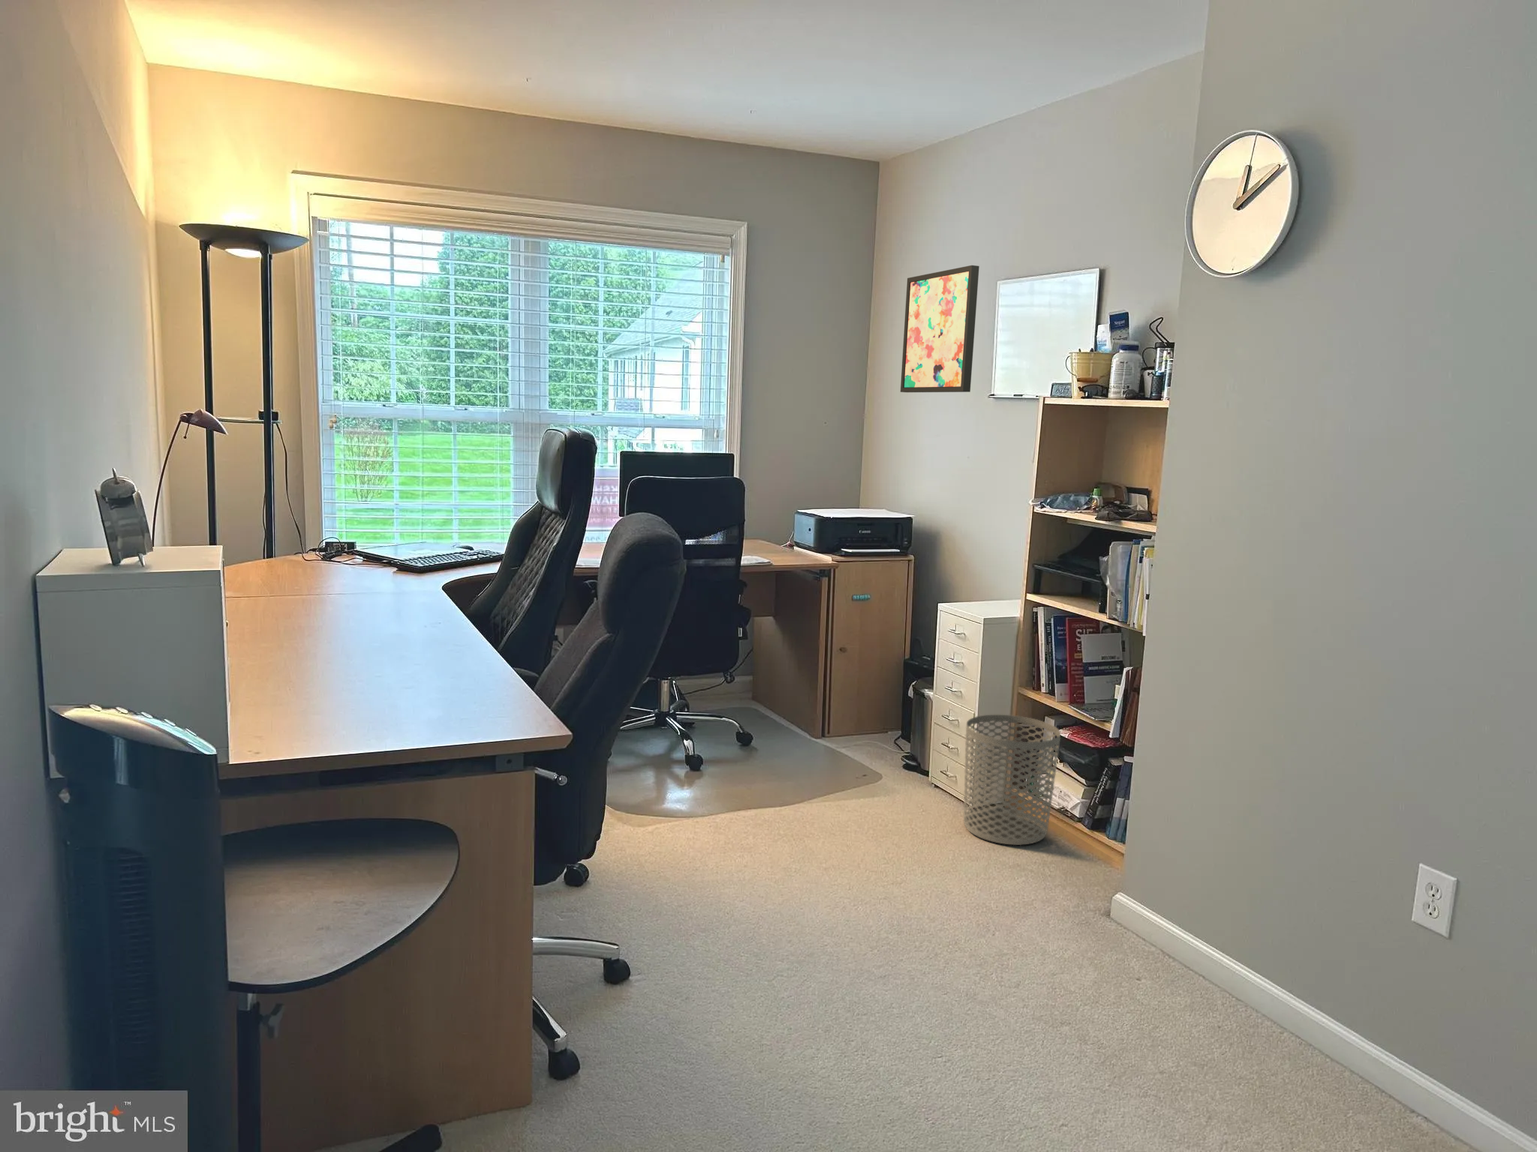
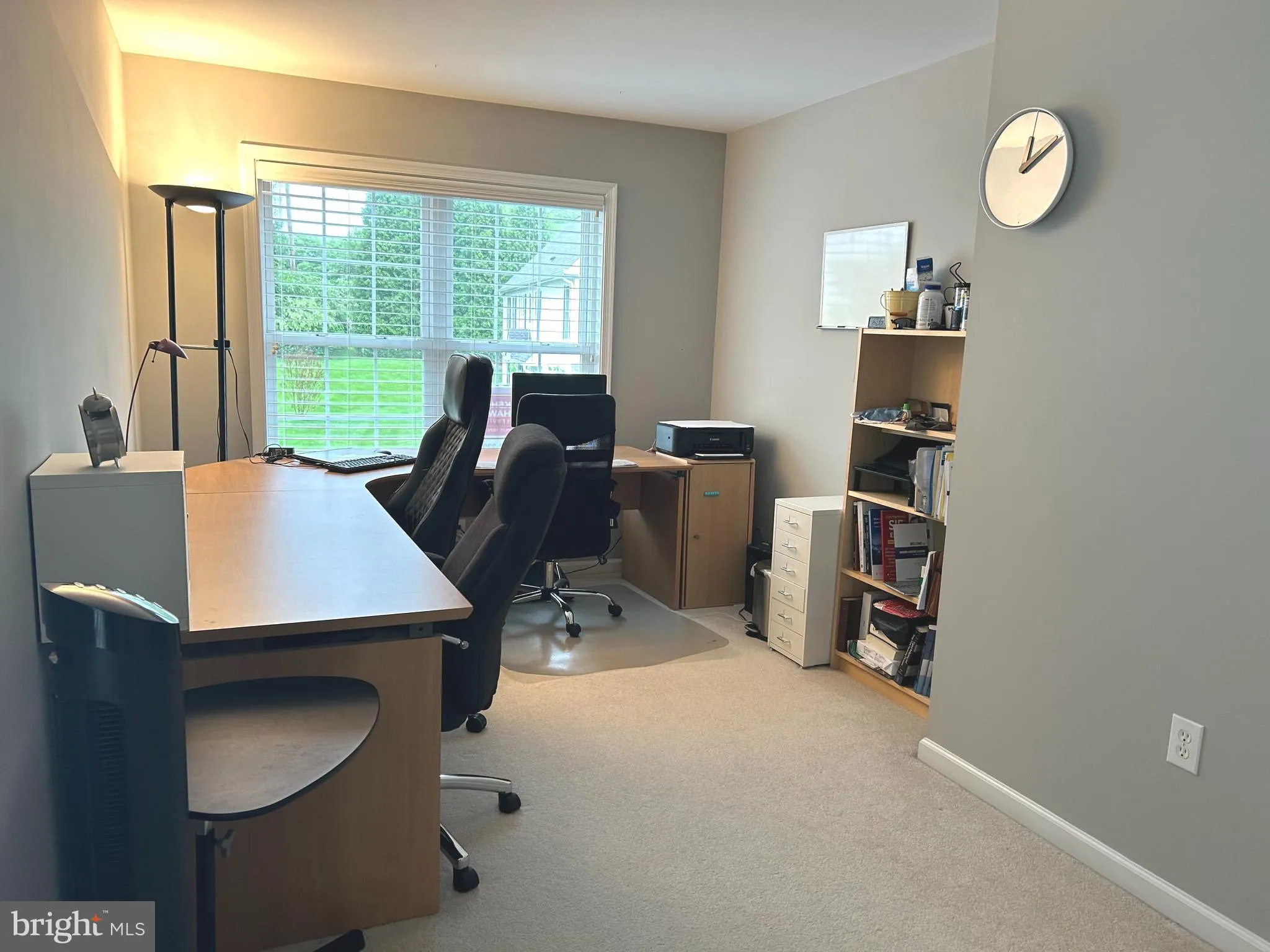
- wall art (938, 333)
- waste bin (1008, 777)
